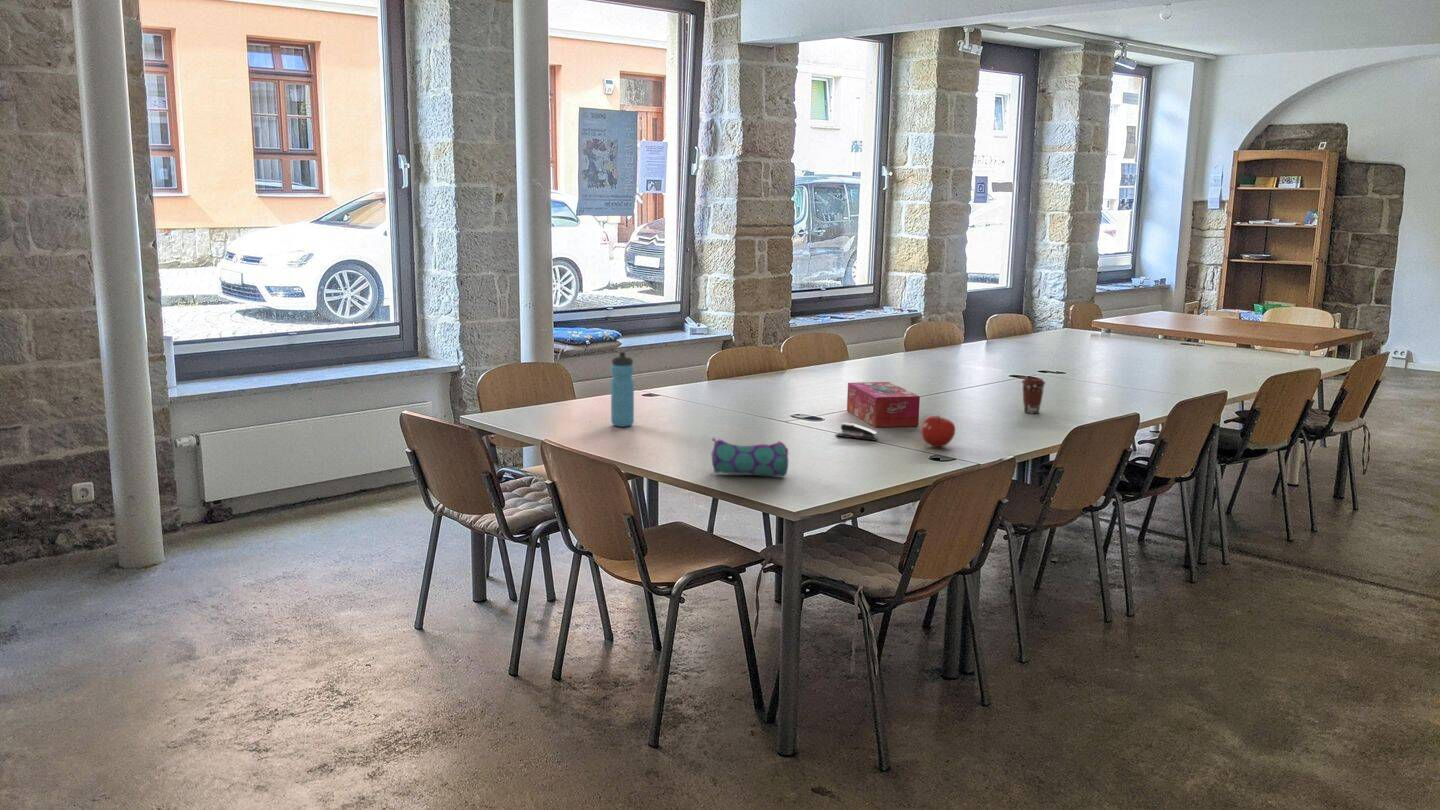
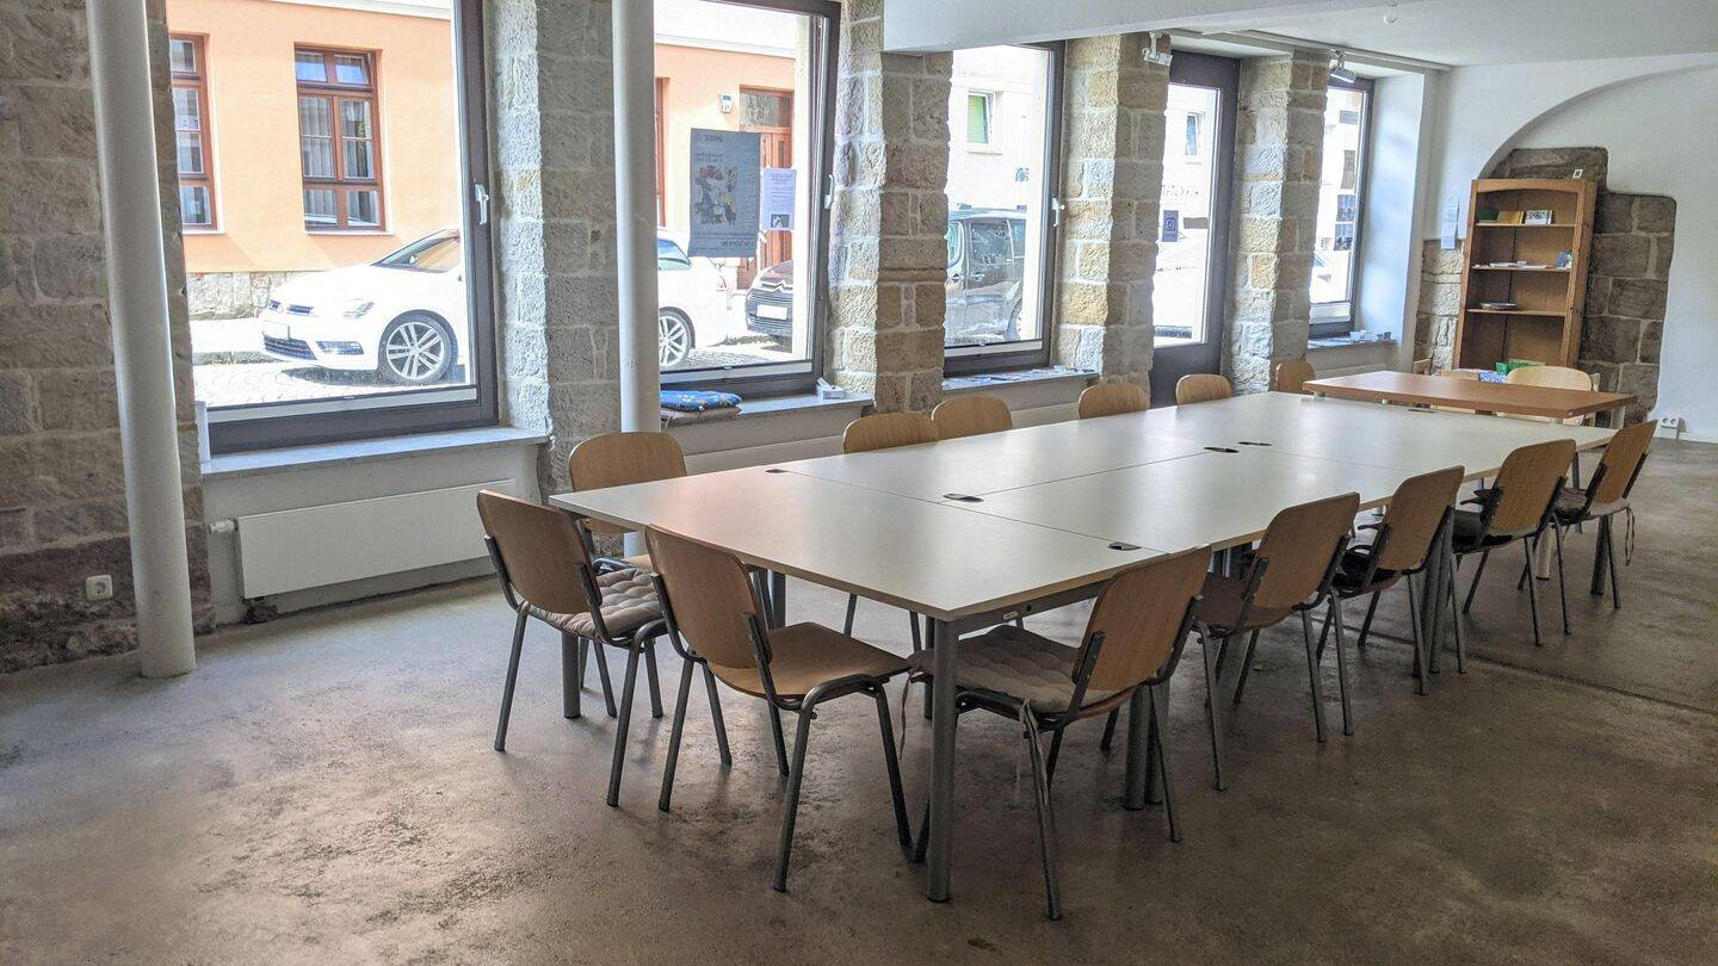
- water bottle (622, 388)
- fruit (938, 430)
- pencil case (749, 457)
- stapler (856, 431)
- coffee cup (1032, 395)
- tissue box (882, 403)
